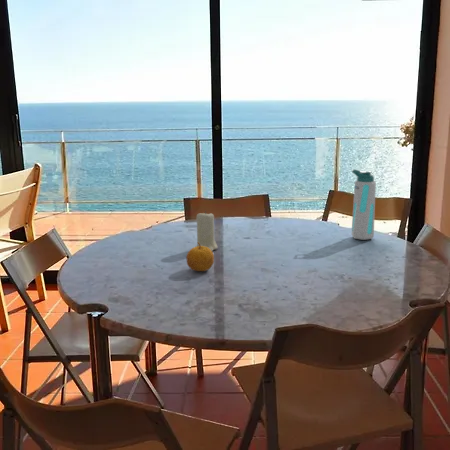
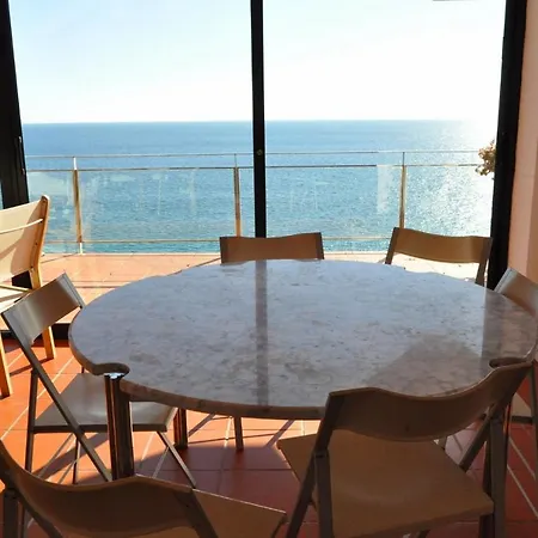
- fruit (200, 255)
- candle (206, 230)
- water bottle (362, 204)
